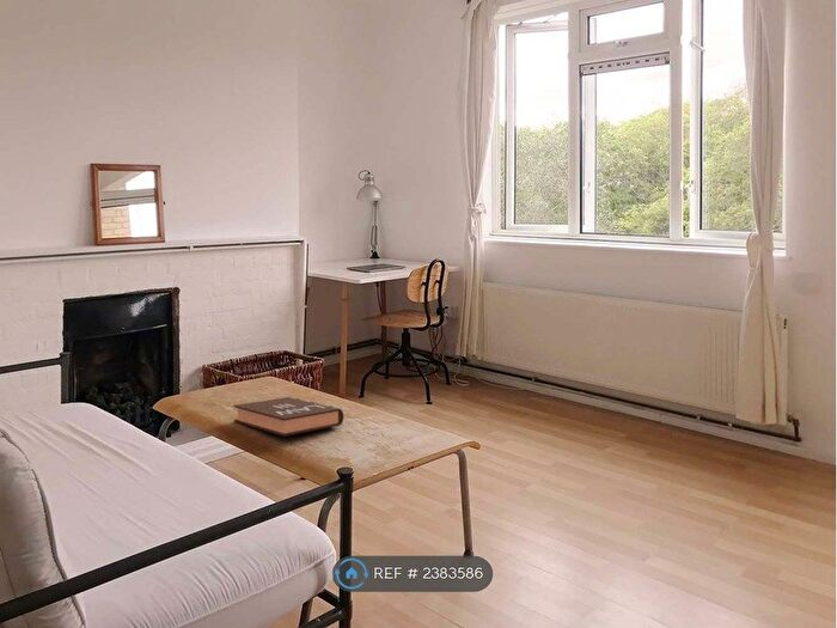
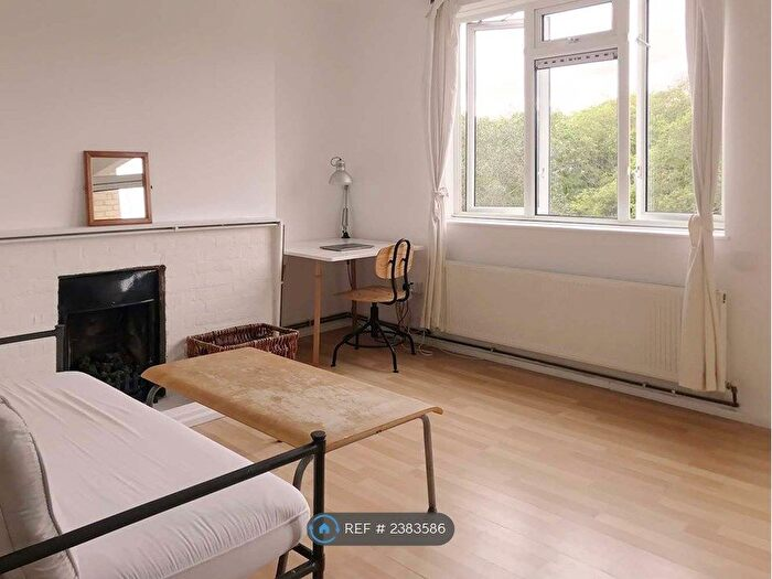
- book (288, 414)
